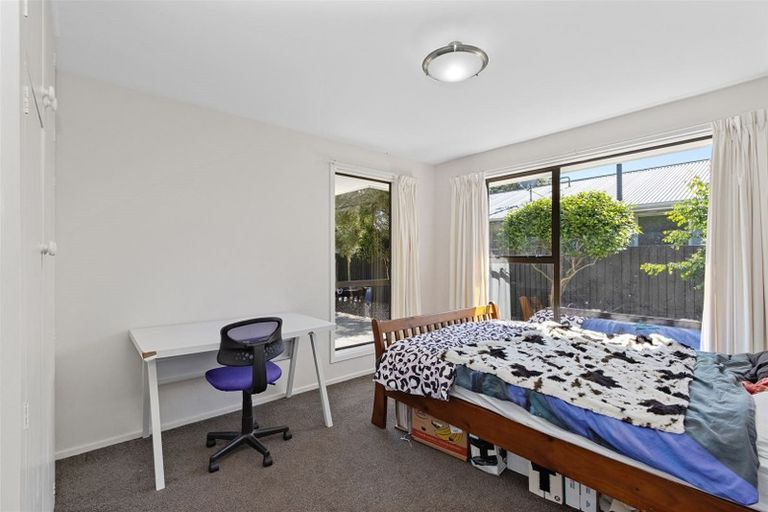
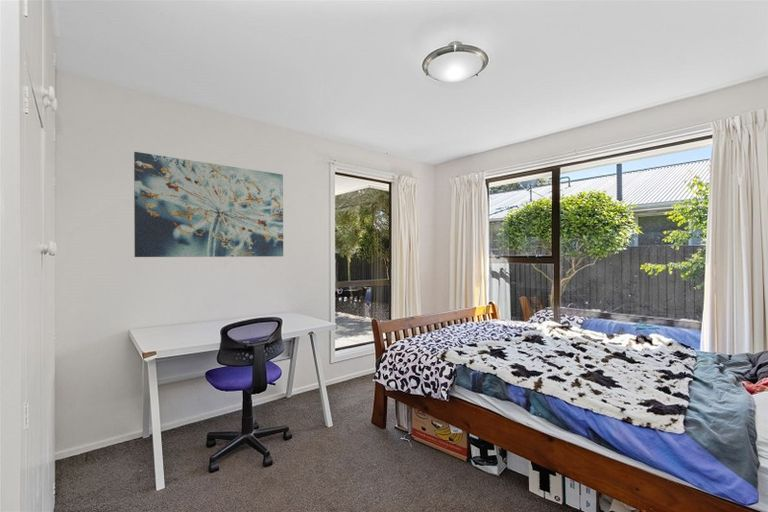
+ wall art (217, 210)
